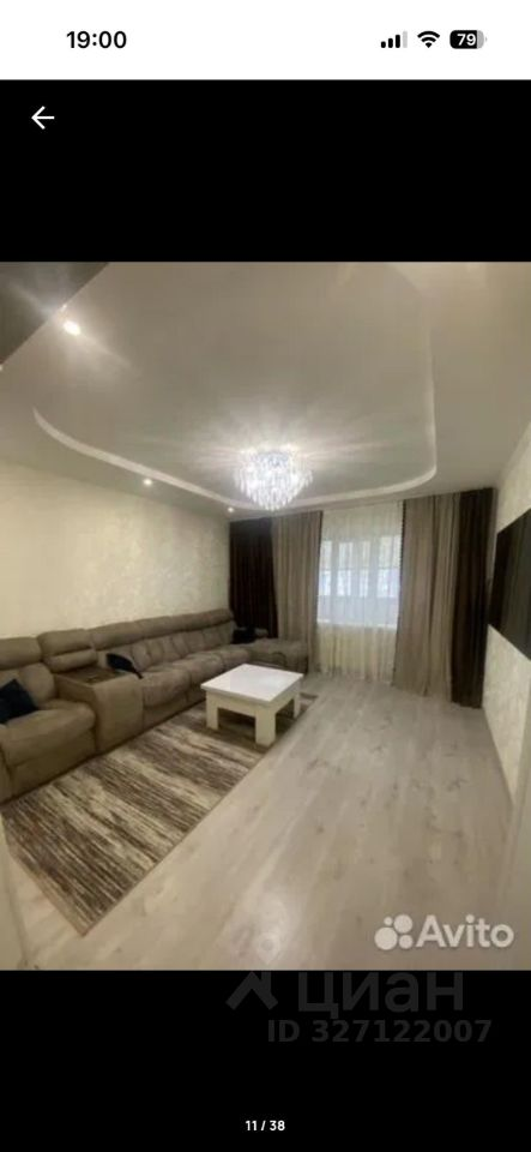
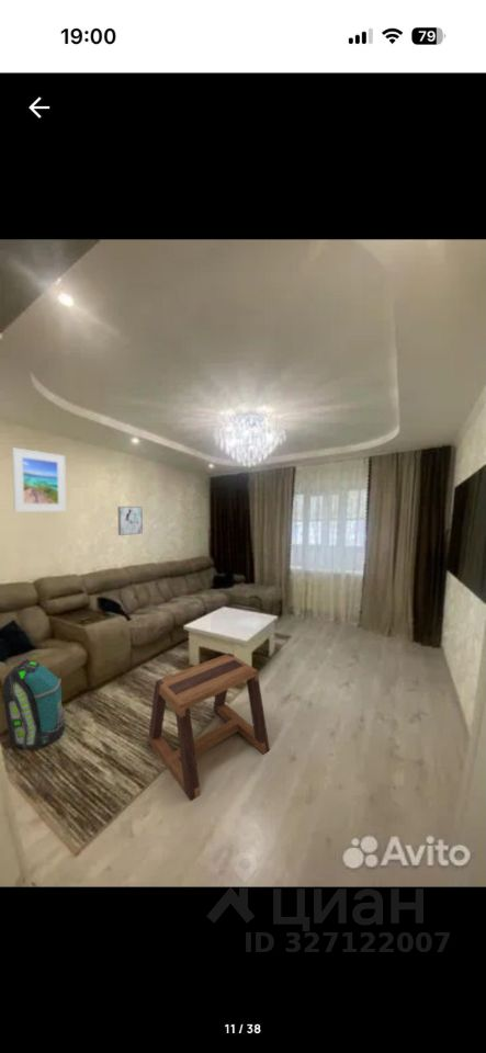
+ backpack (33, 700)
+ wall art (131, 520)
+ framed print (41, 482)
+ stool (213, 709)
